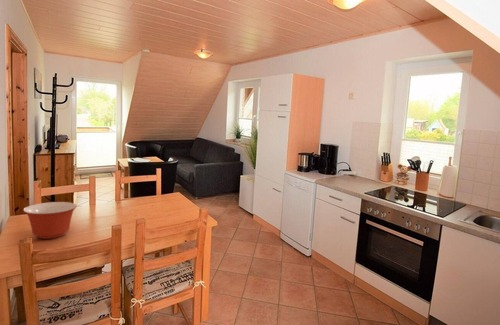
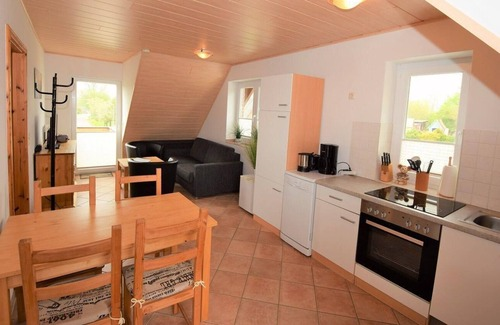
- mixing bowl (51, 221)
